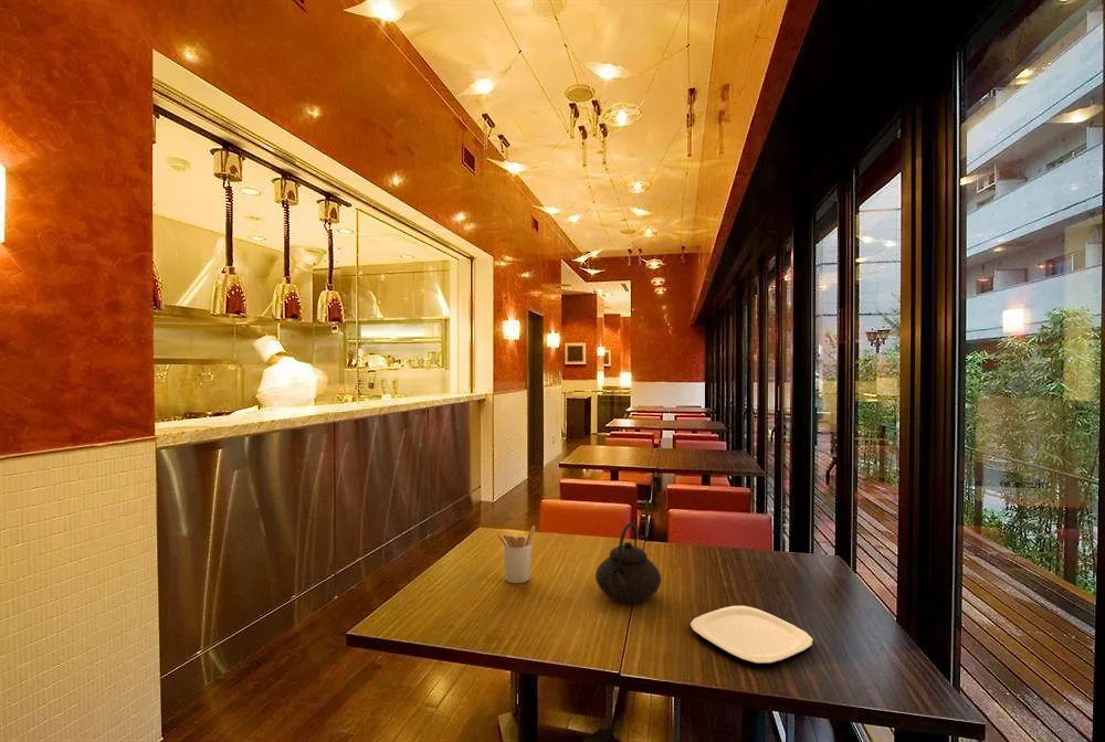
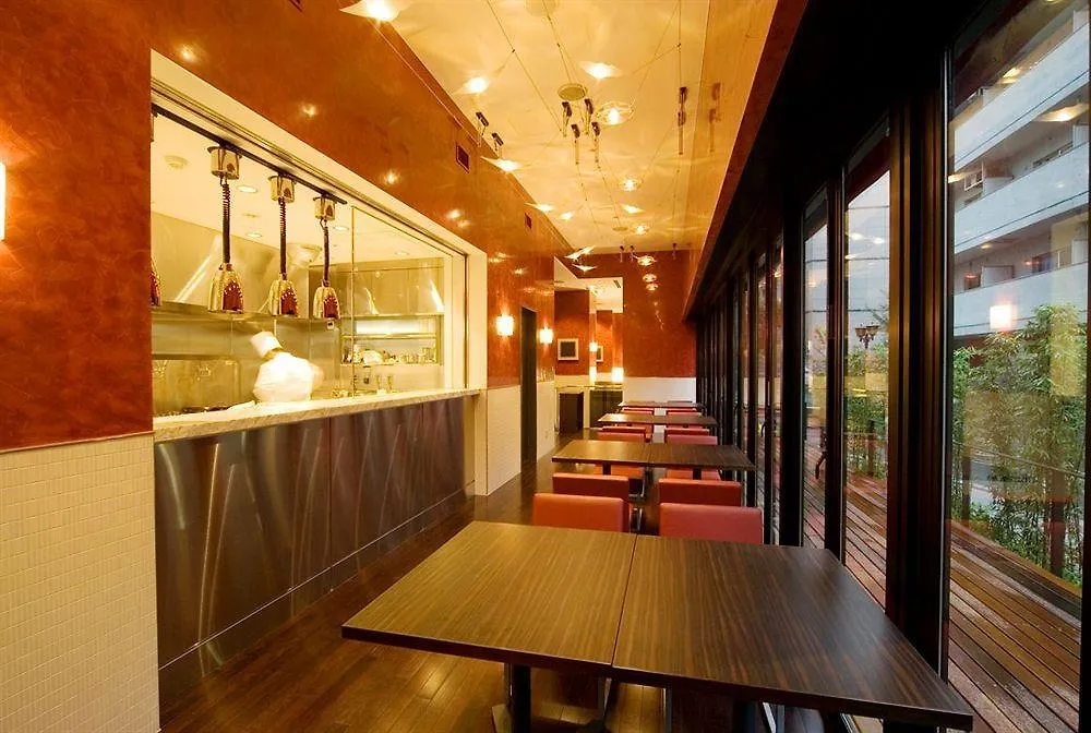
- teapot (625, 561)
- utensil holder (516, 554)
- plate (749, 633)
